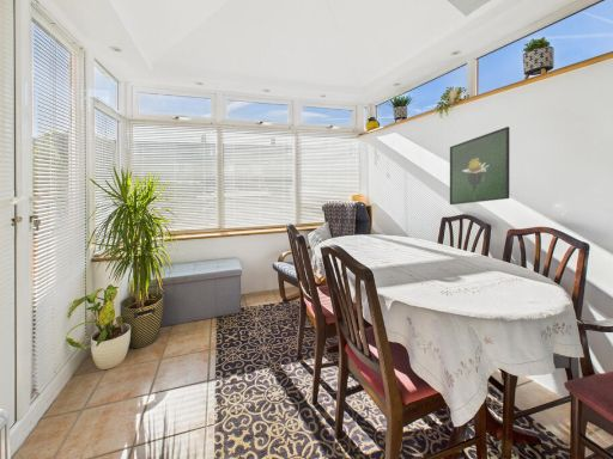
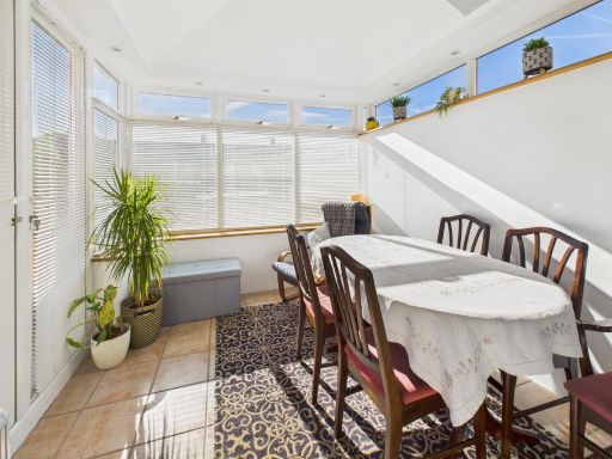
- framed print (475, 170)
